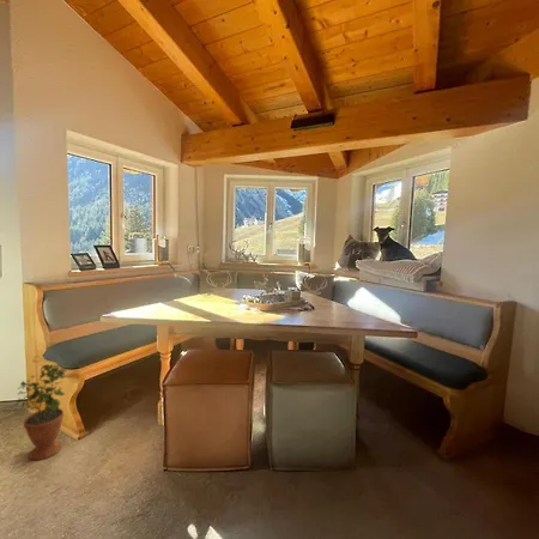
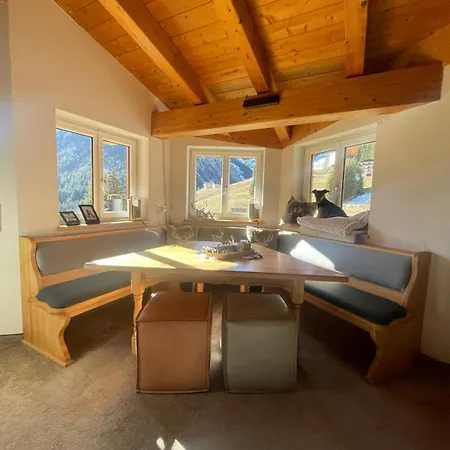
- potted plant (46, 404)
